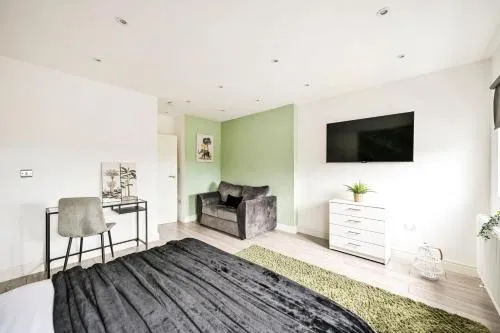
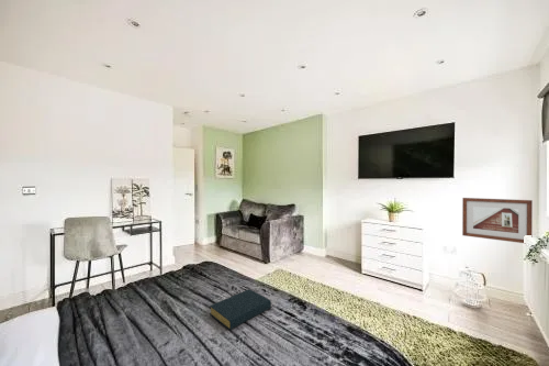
+ picture frame (494, 219)
+ hardback book (240, 307)
